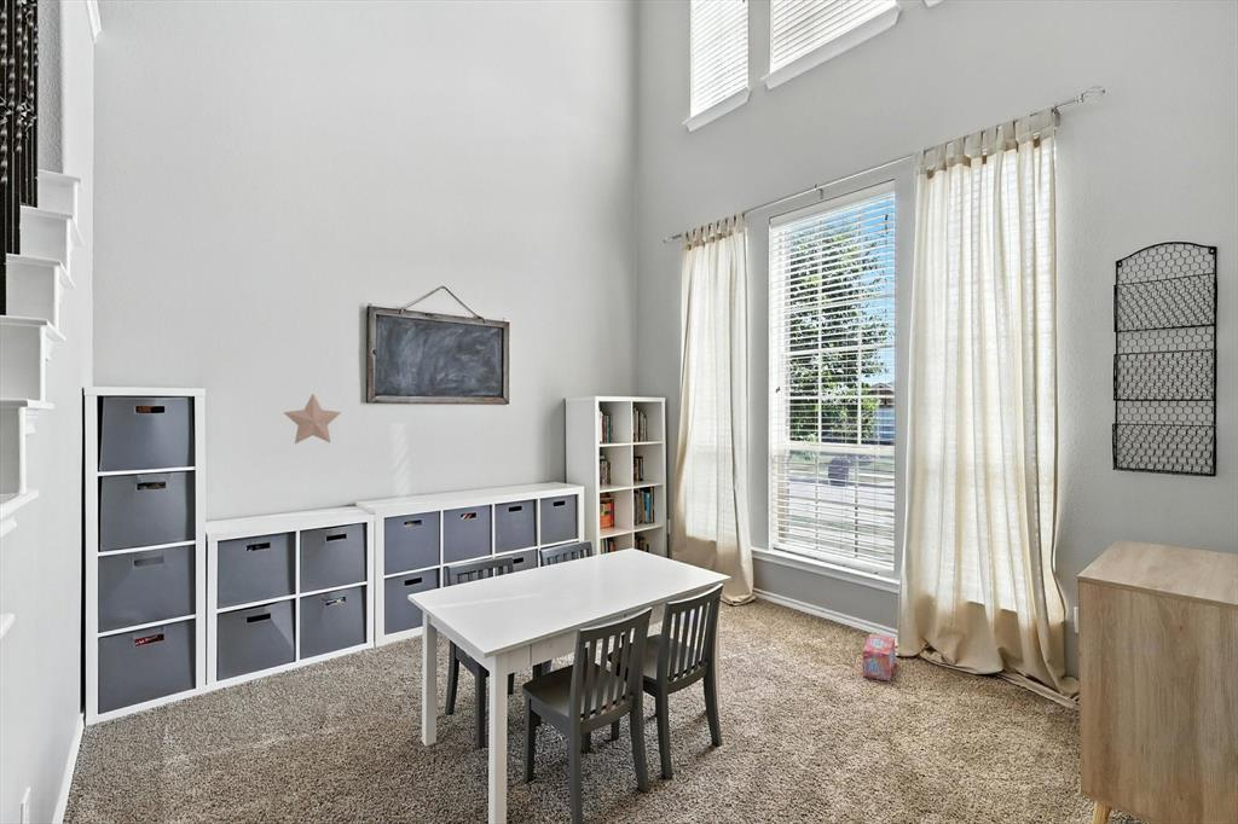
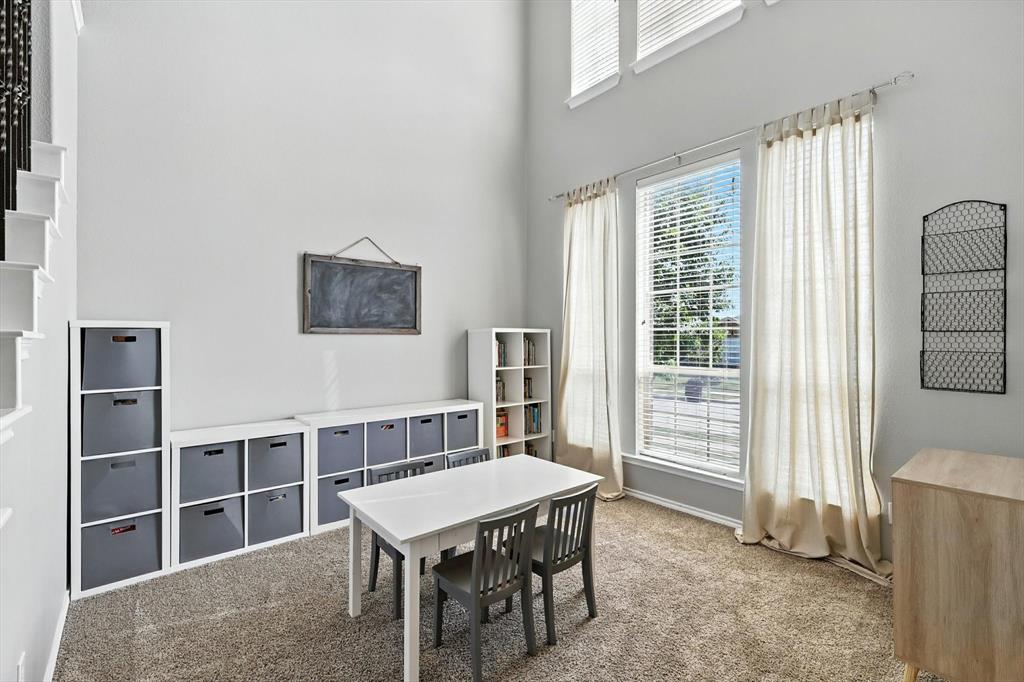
- decorative star (312, 418)
- box (879, 656)
